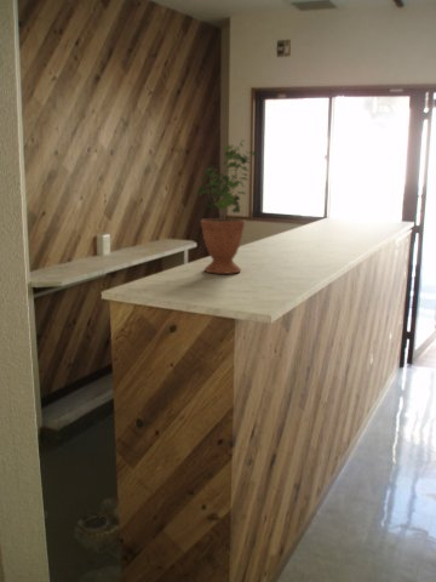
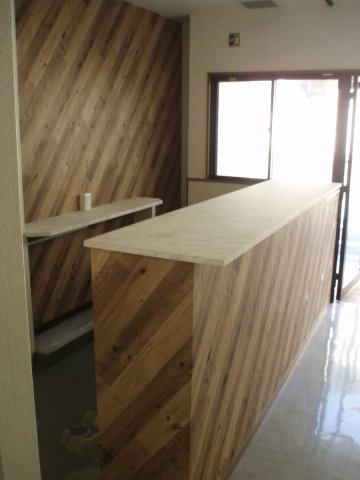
- potted plant (226, 205)
